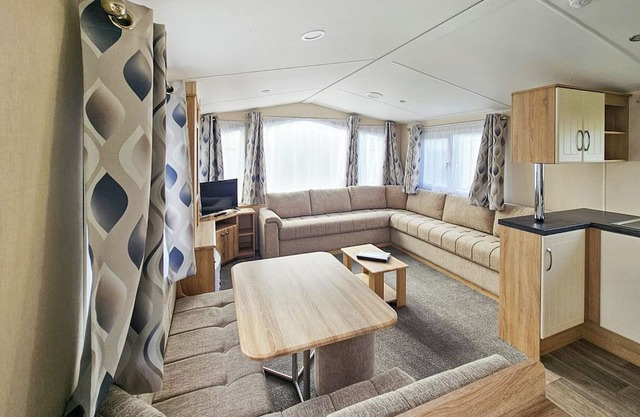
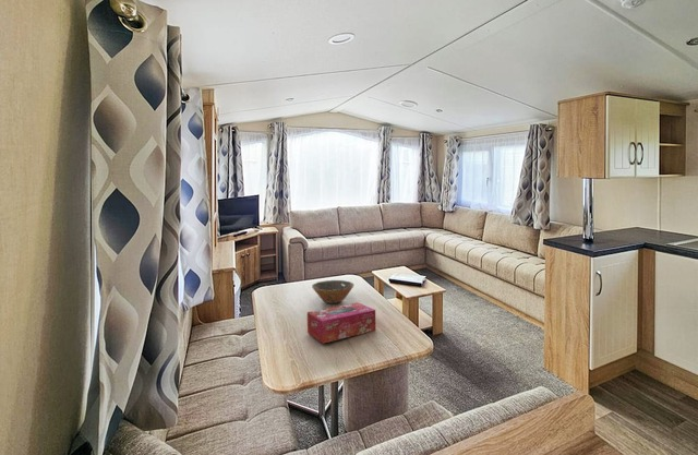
+ tissue box (341, 321)
+ bowl (333, 292)
